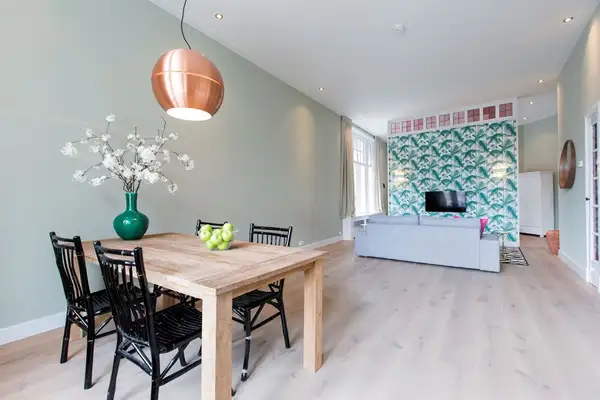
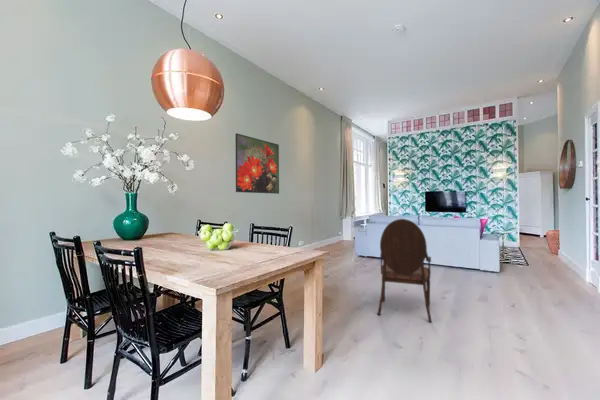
+ armchair (404, 264)
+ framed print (259, 166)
